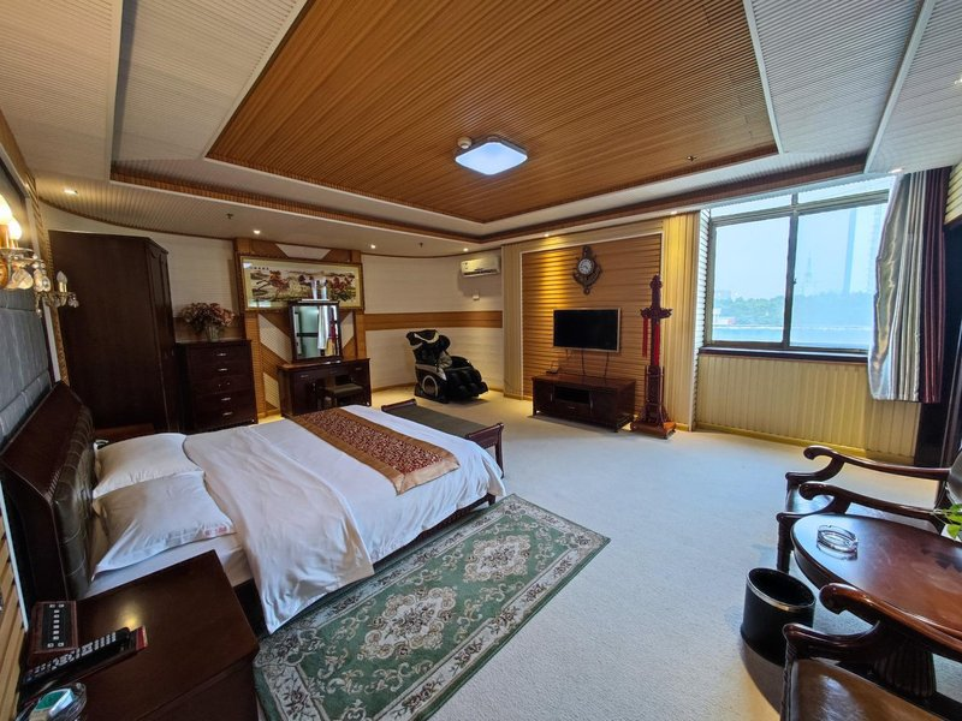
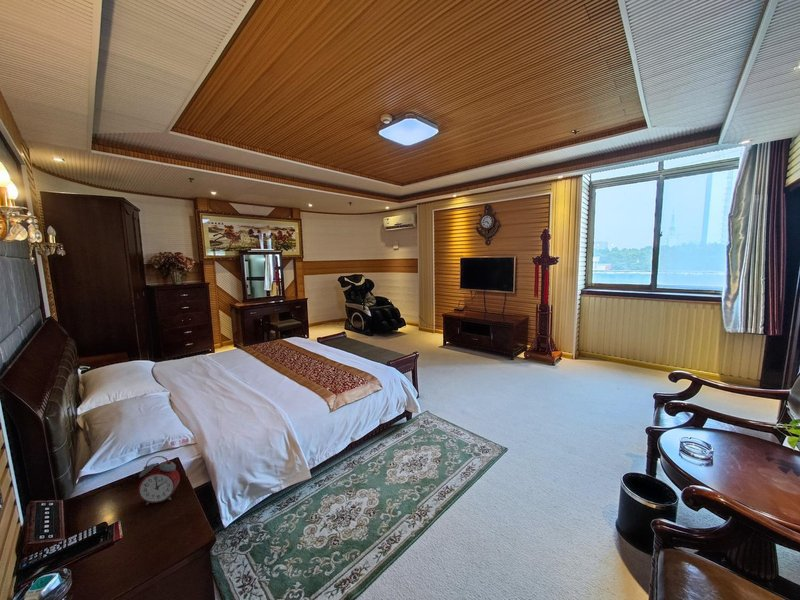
+ alarm clock (159, 477)
